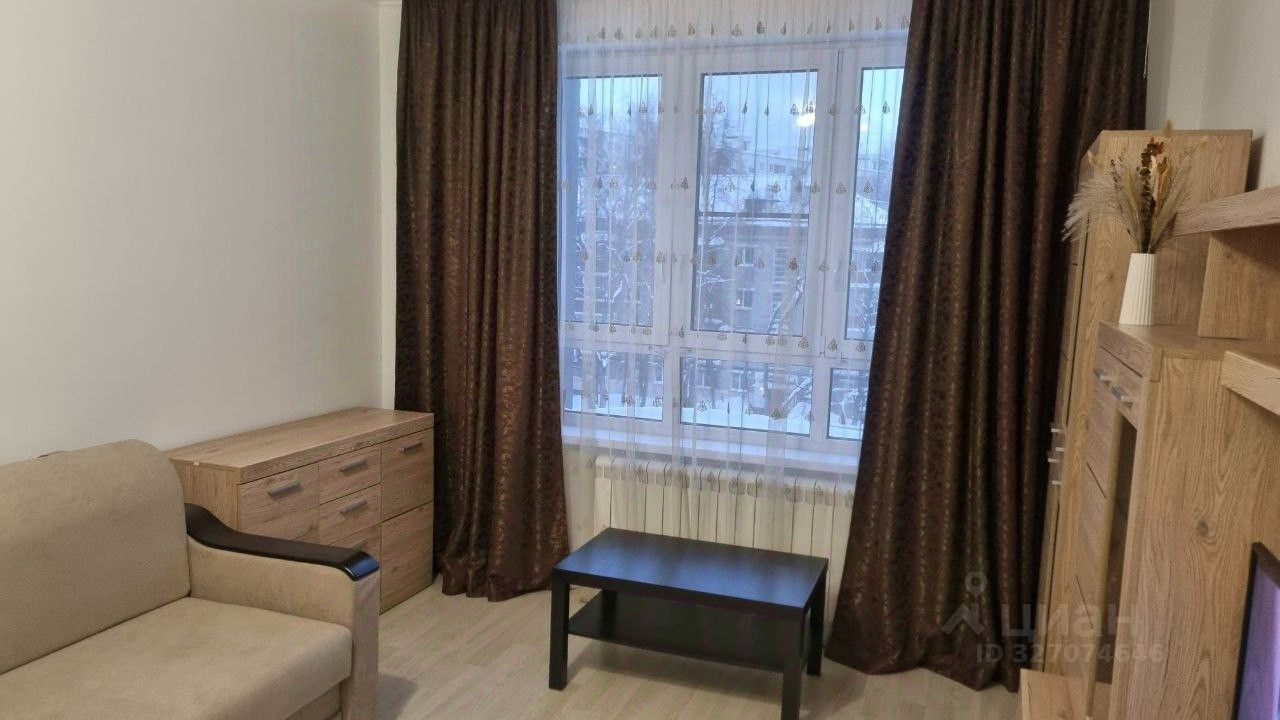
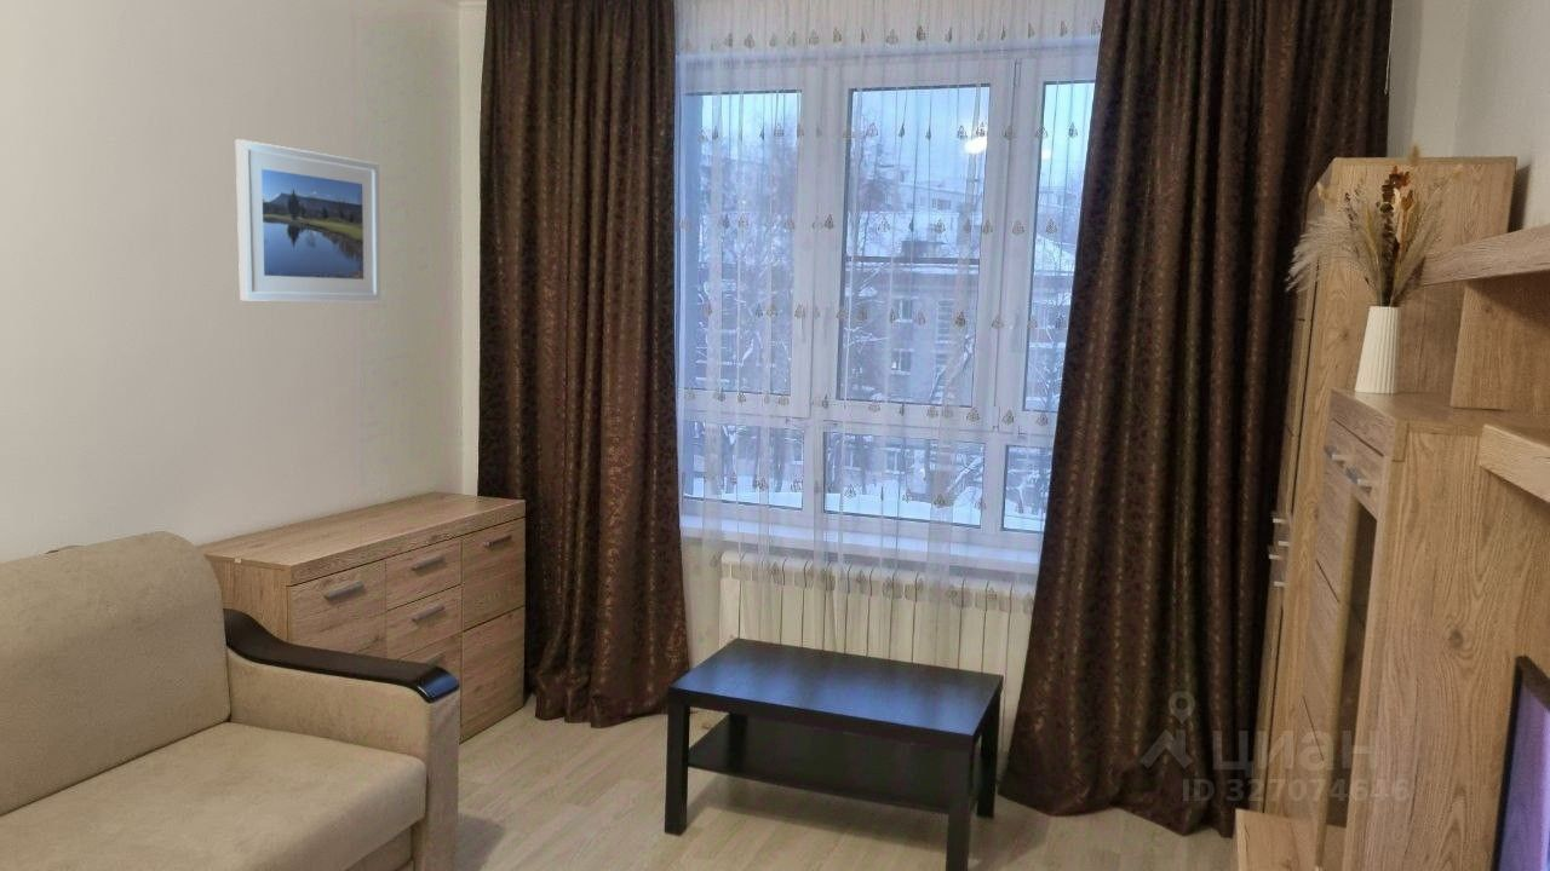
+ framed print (314, 227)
